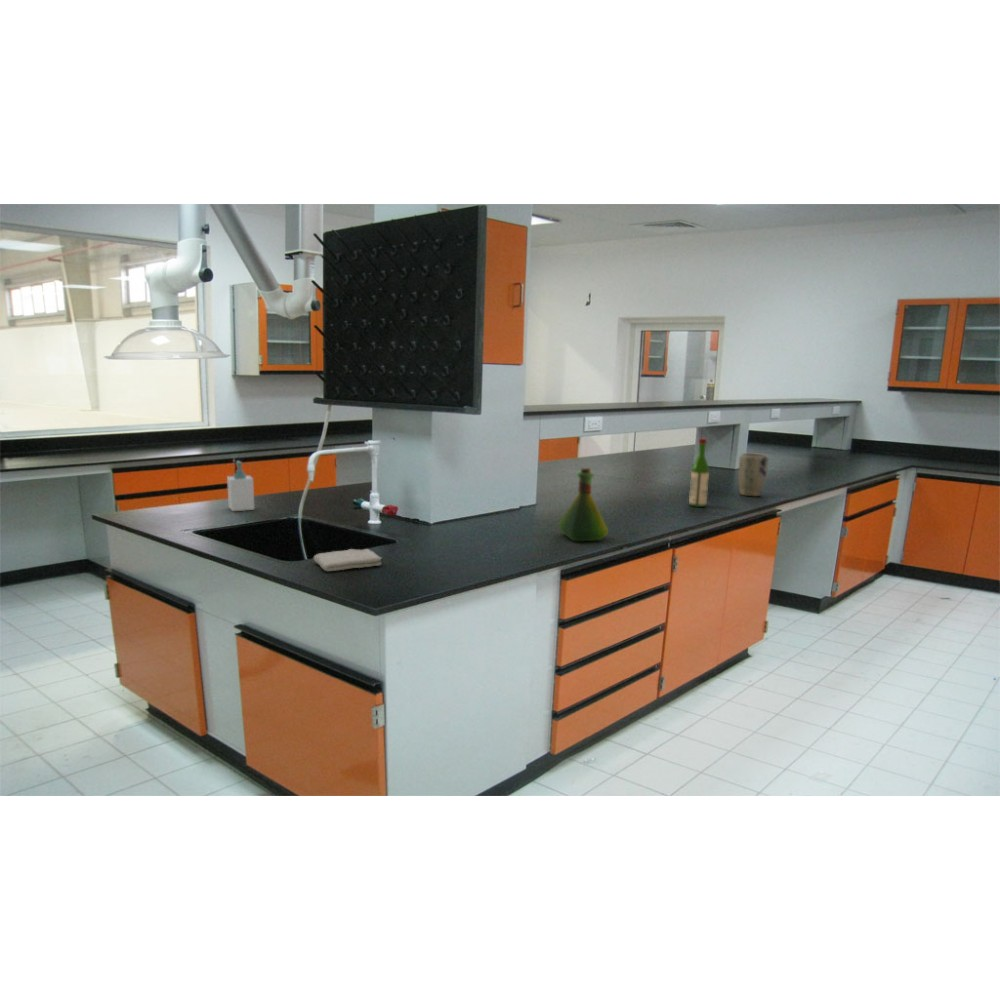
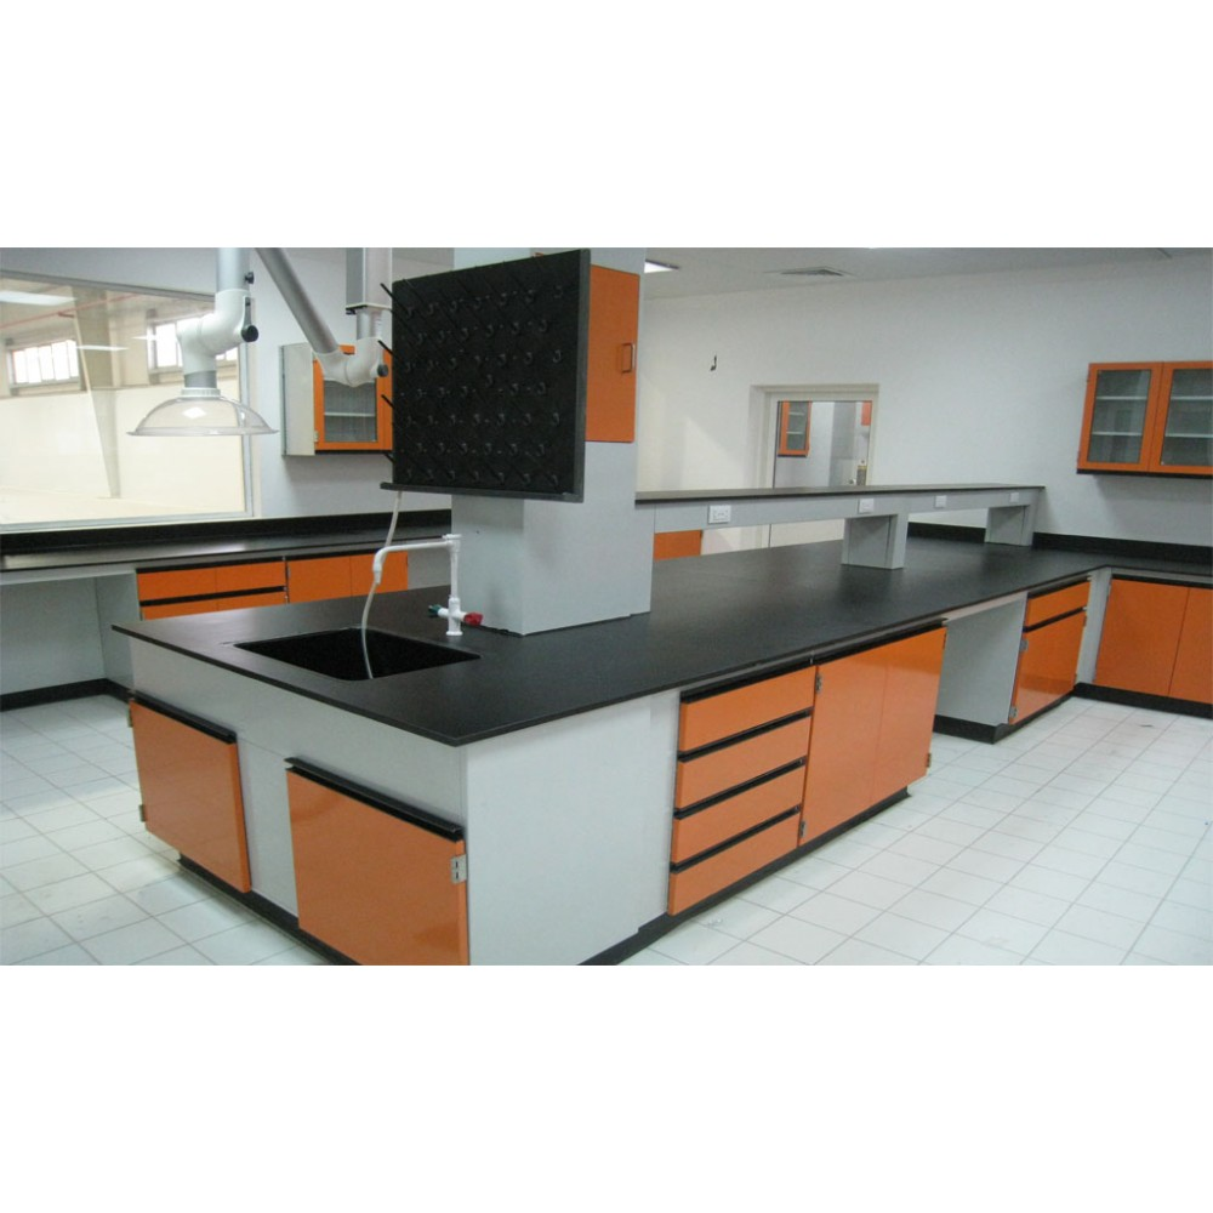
- flask (584, 502)
- plant pot (752, 474)
- wine bottle (700, 472)
- soap bottle (240, 485)
- washcloth (348, 559)
